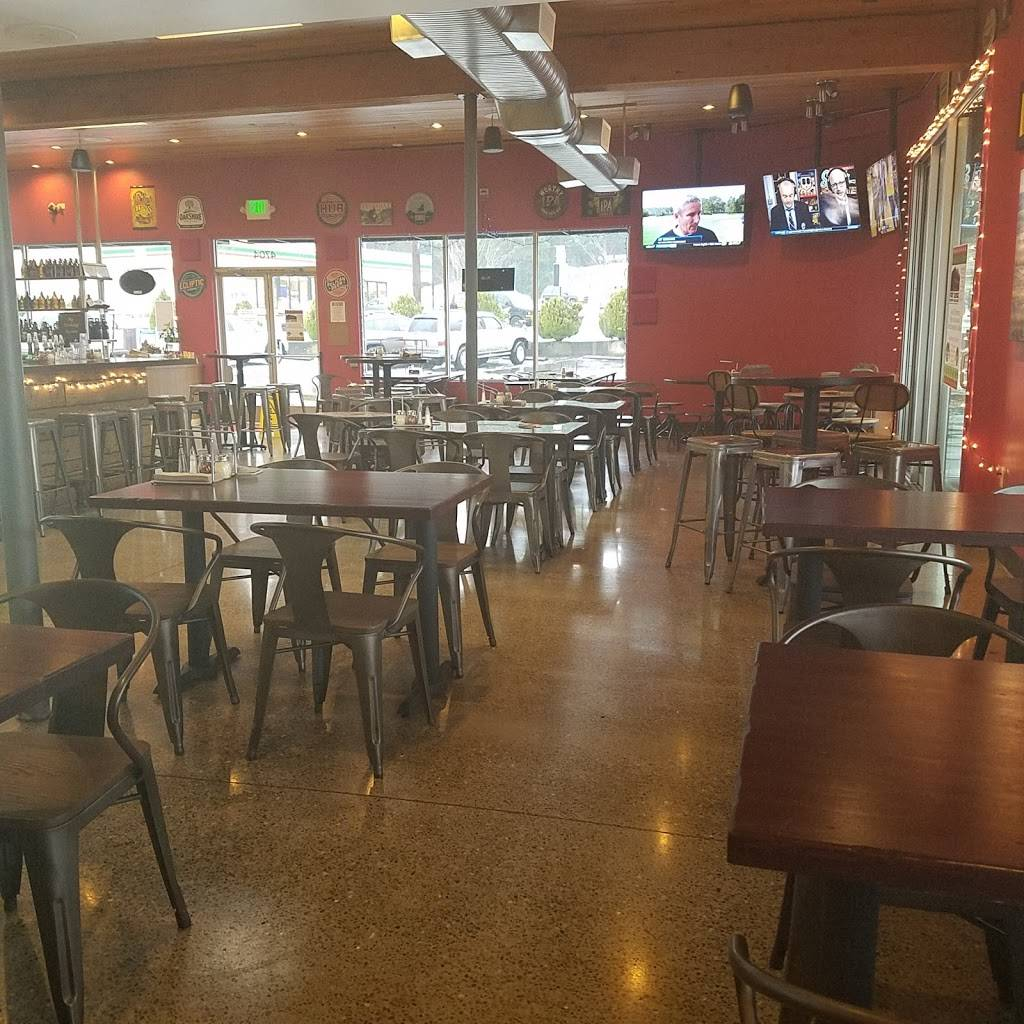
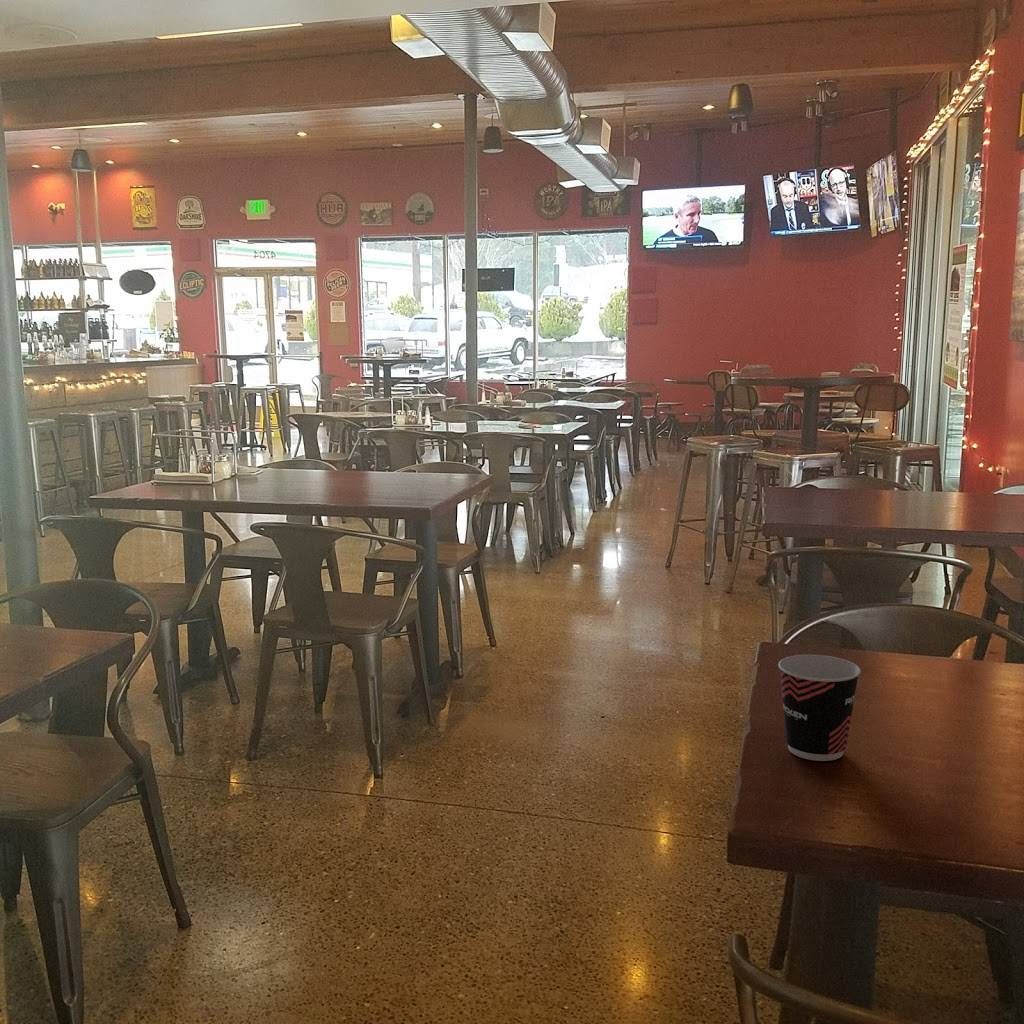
+ cup (817, 708)
